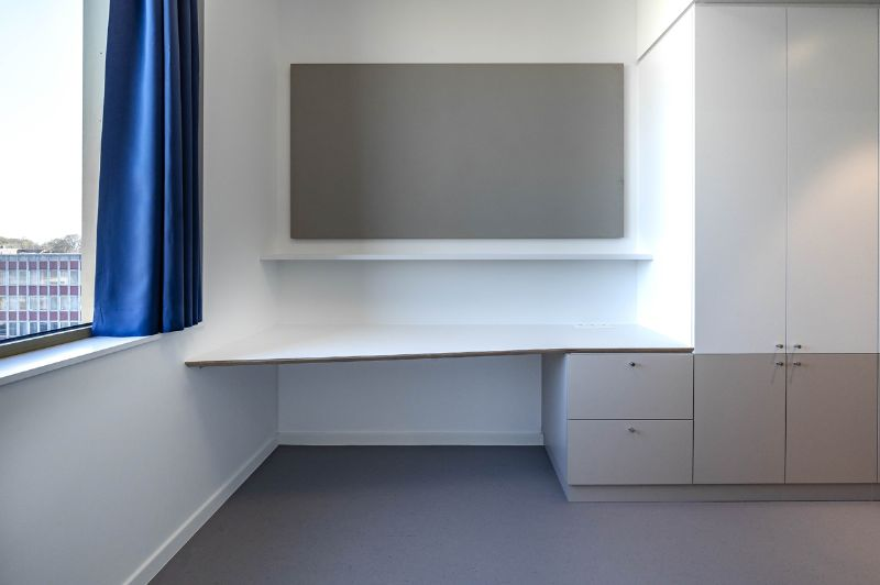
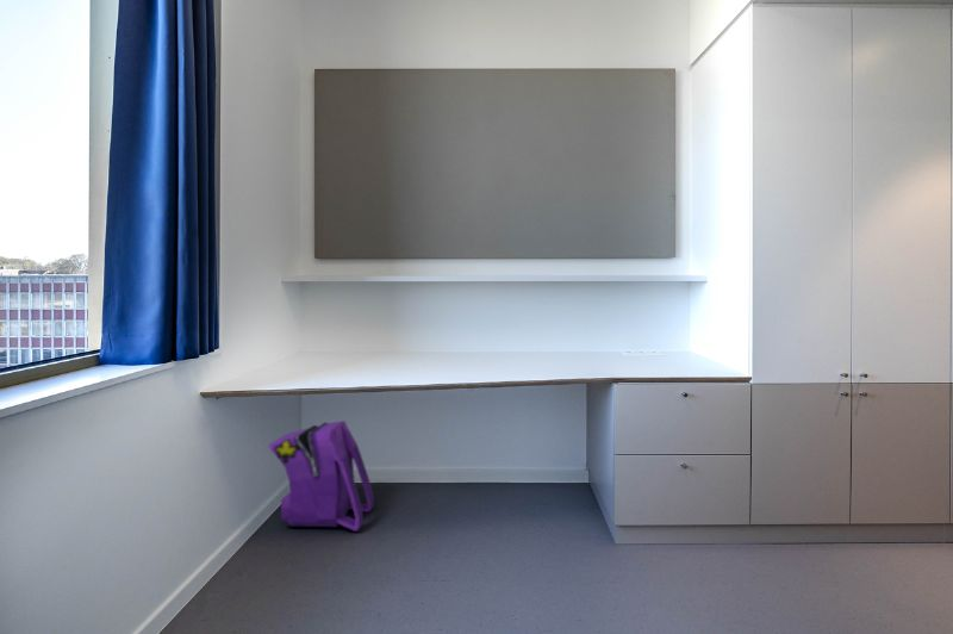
+ backpack (323, 471)
